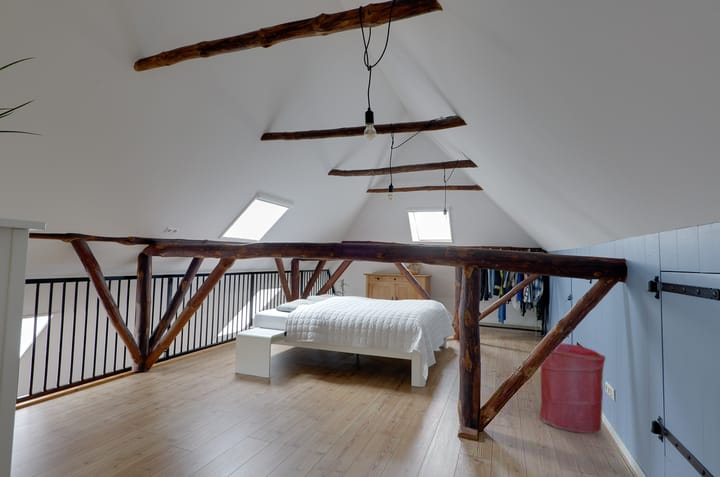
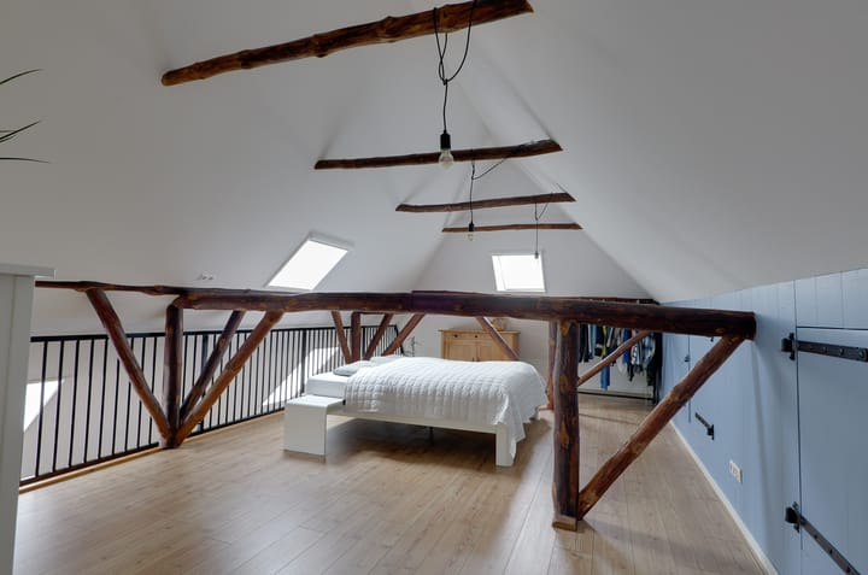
- laundry hamper (571, 384)
